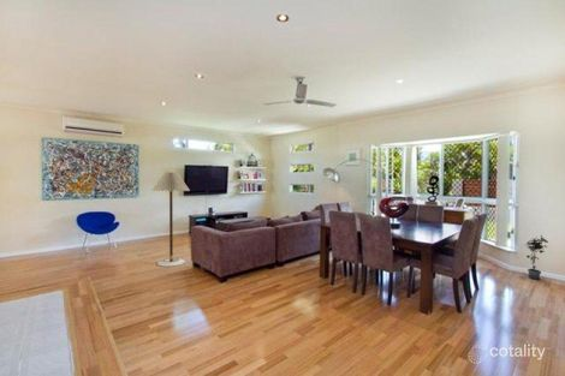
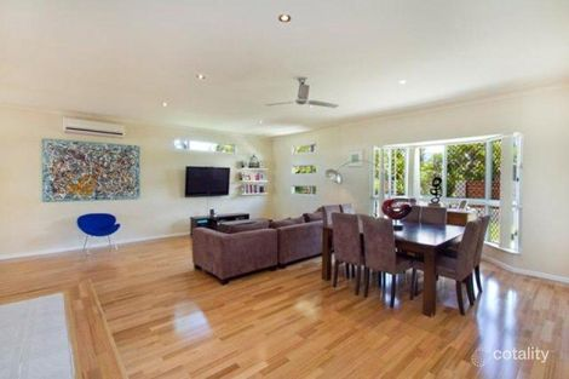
- potted plant (535, 257)
- floor lamp (171, 217)
